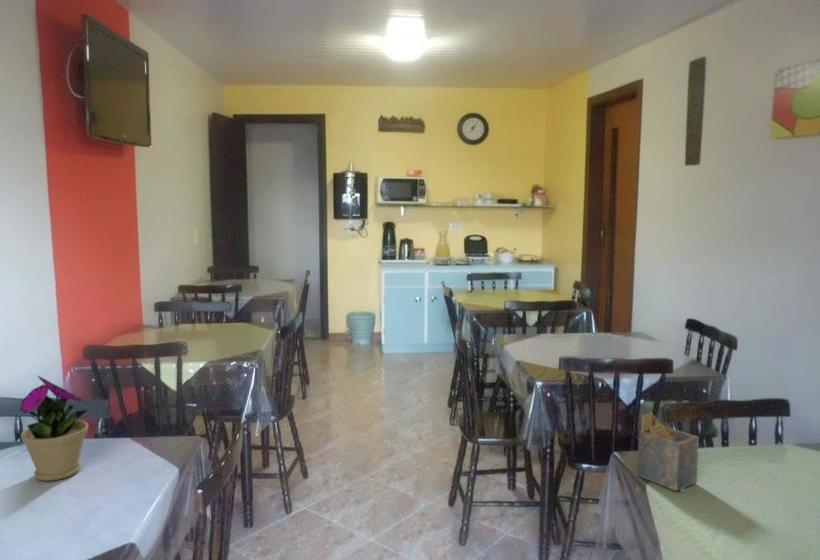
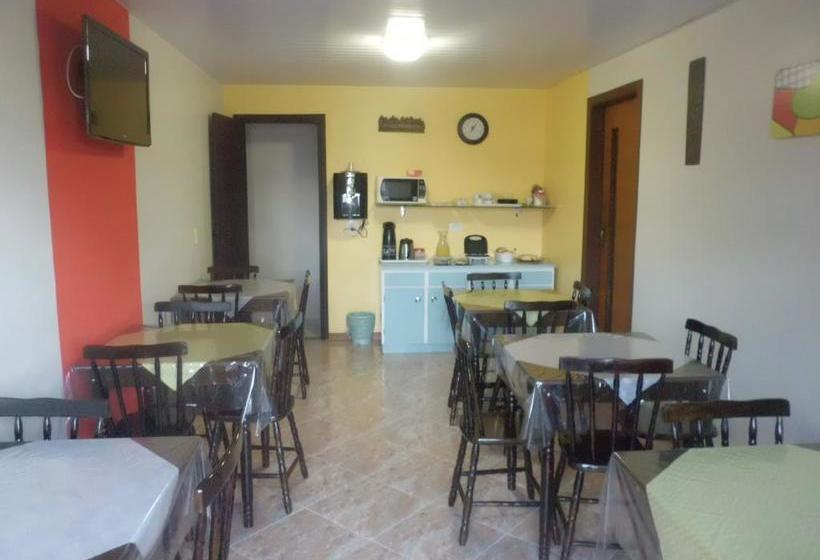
- napkin holder (666, 448)
- flower pot (55, 423)
